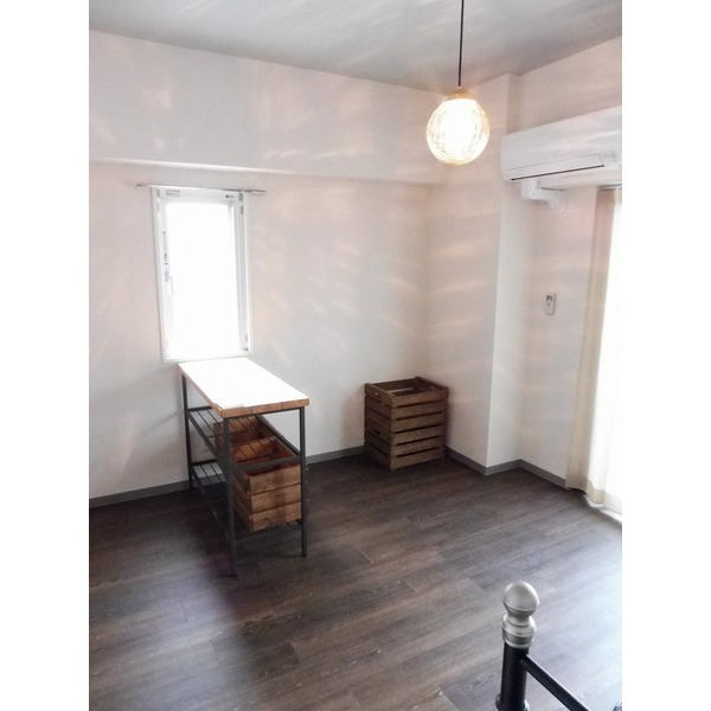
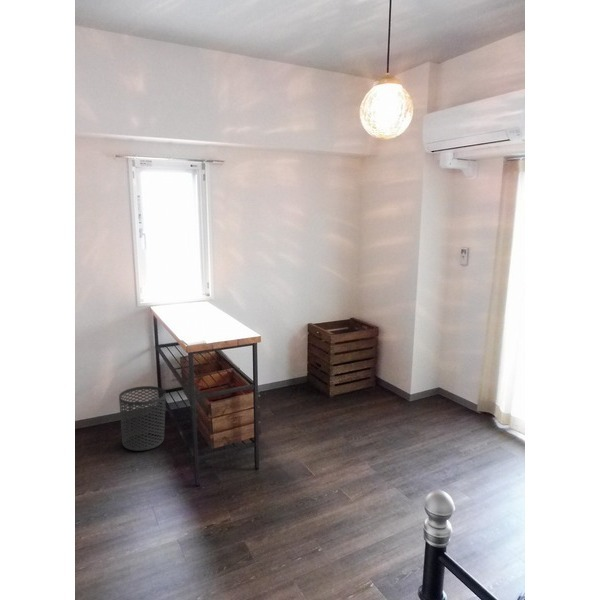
+ waste bin (143, 417)
